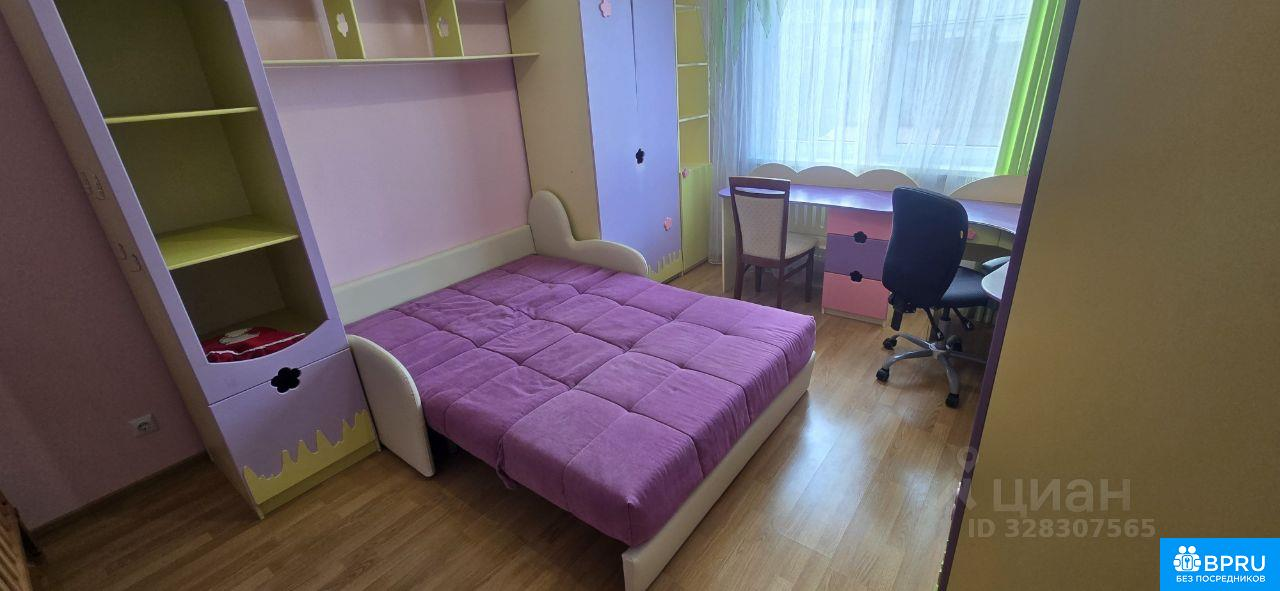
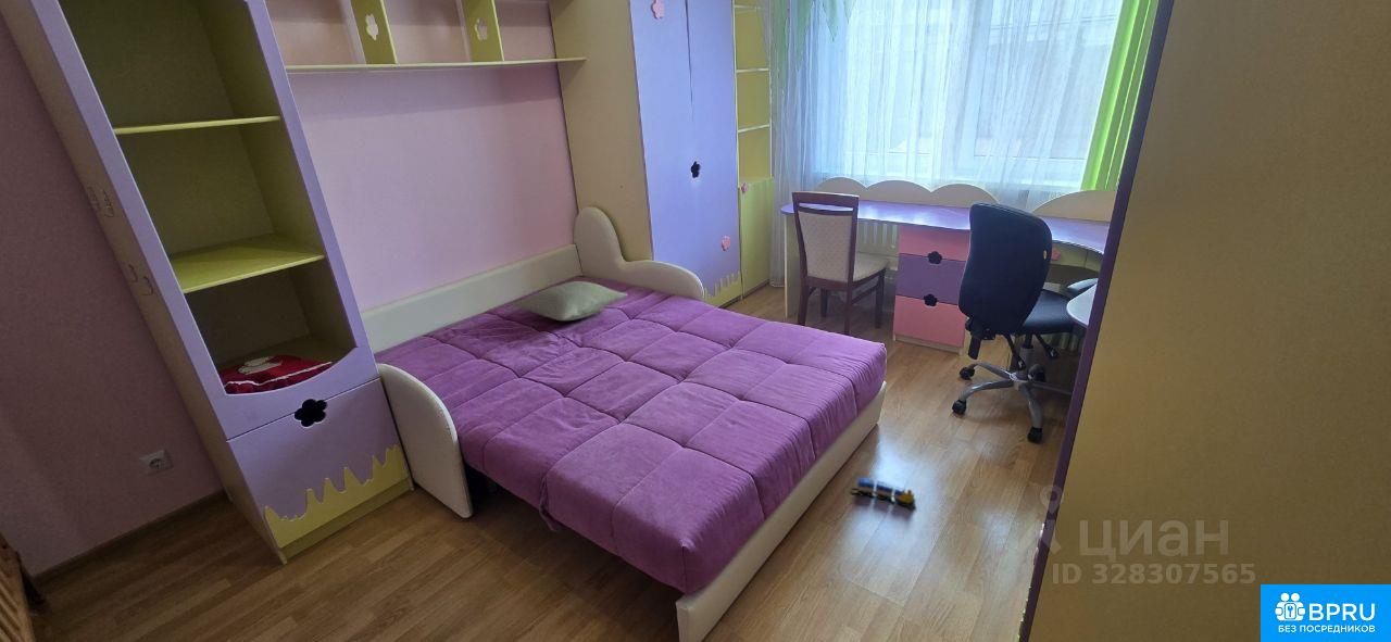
+ toy train (882, 491)
+ pillow (569, 300)
